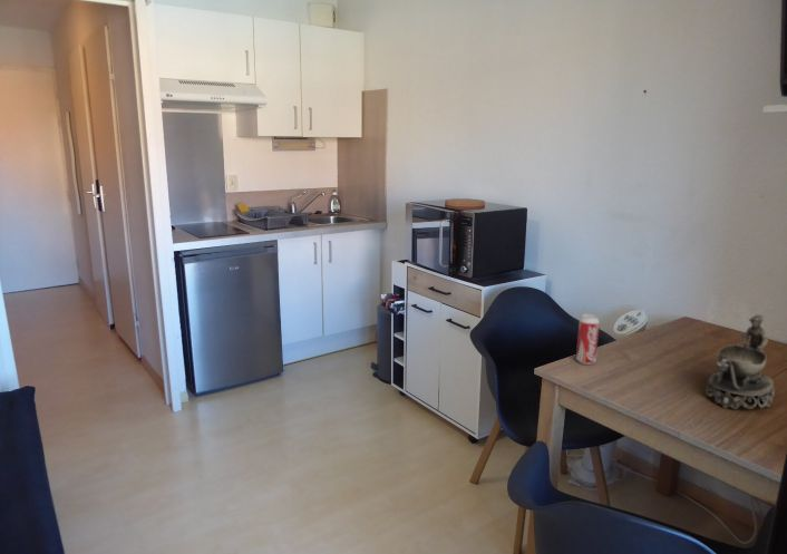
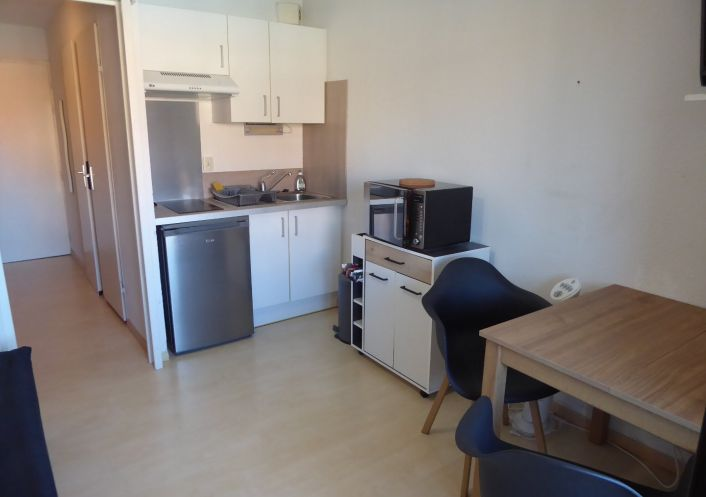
- beverage can (587, 339)
- decorative bowl (742, 360)
